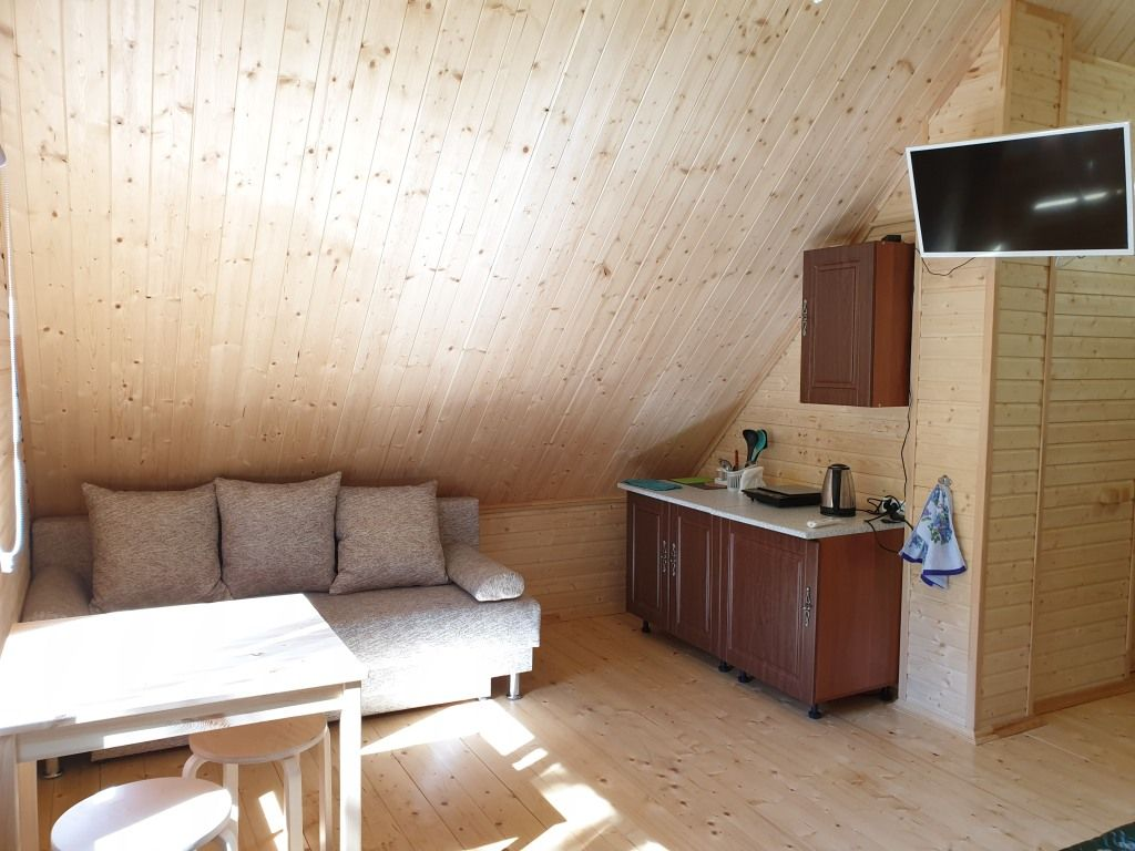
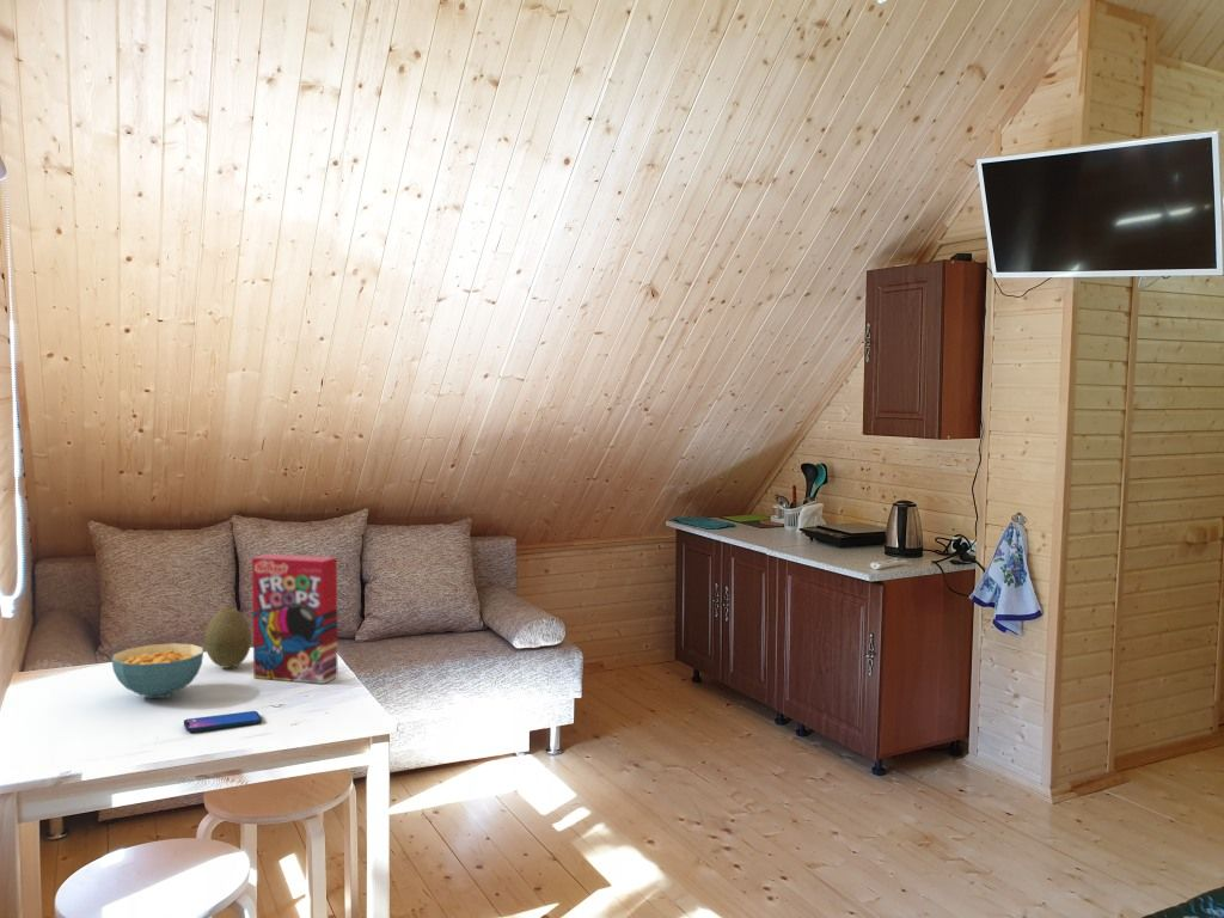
+ cereal bowl (159, 673)
+ fruit (228, 637)
+ cereal box (294, 617)
+ smartphone (222, 721)
